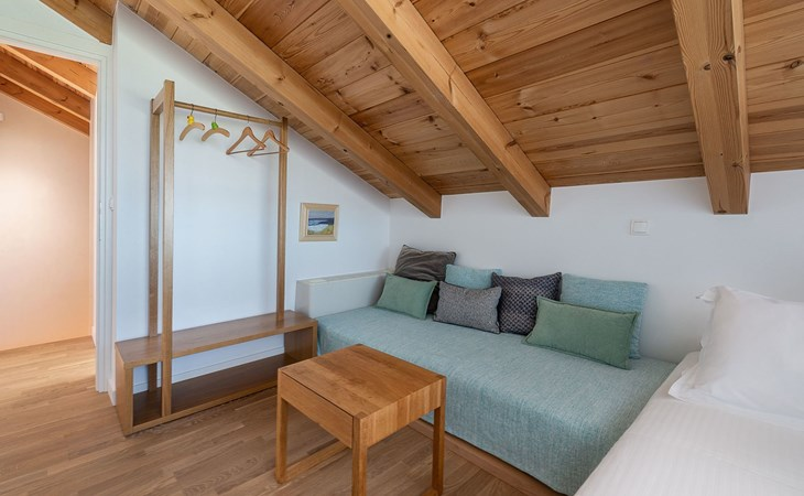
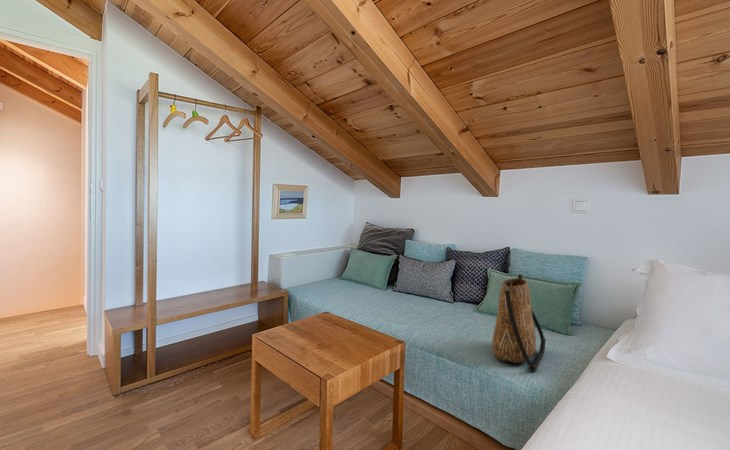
+ tote bag (518, 317)
